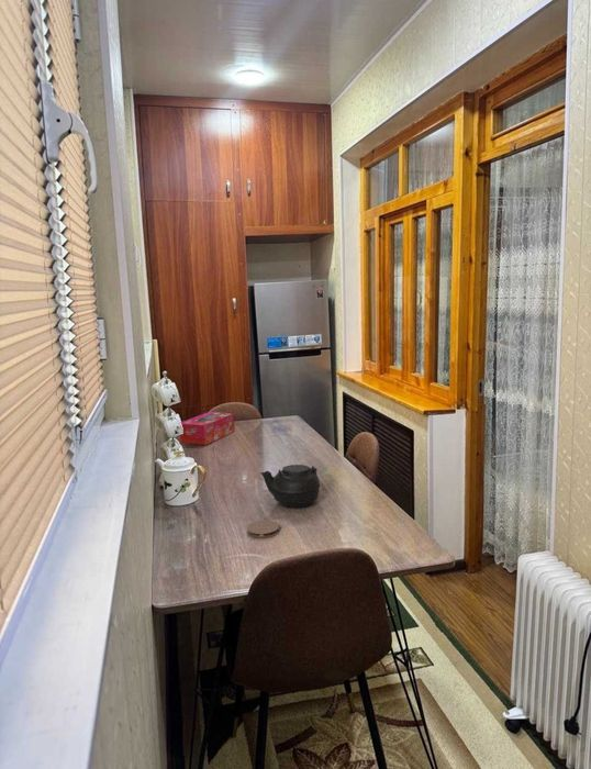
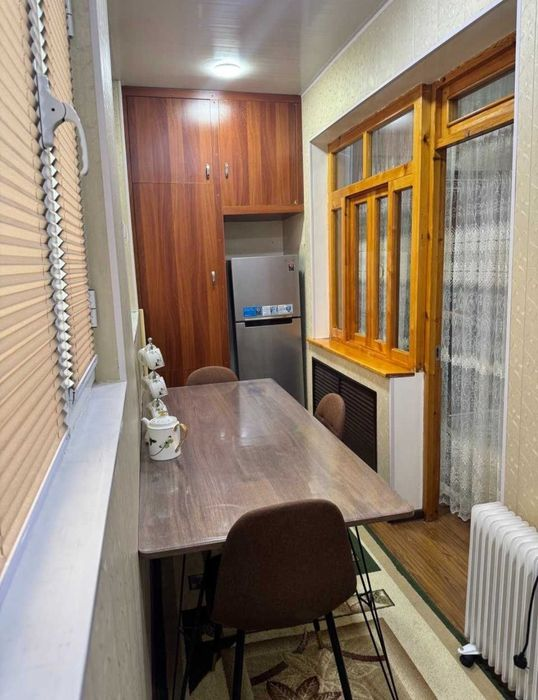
- coaster (263, 528)
- teapot (290, 486)
- tissue box (207, 427)
